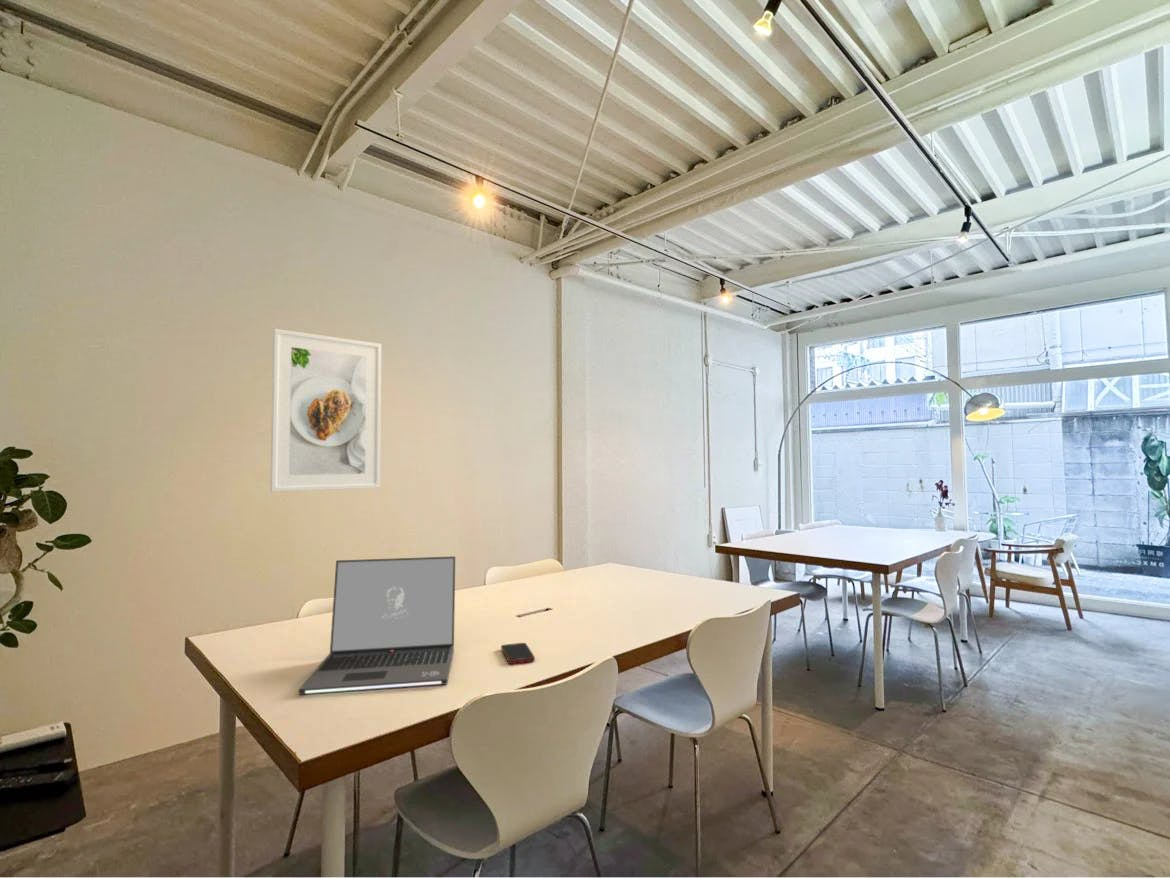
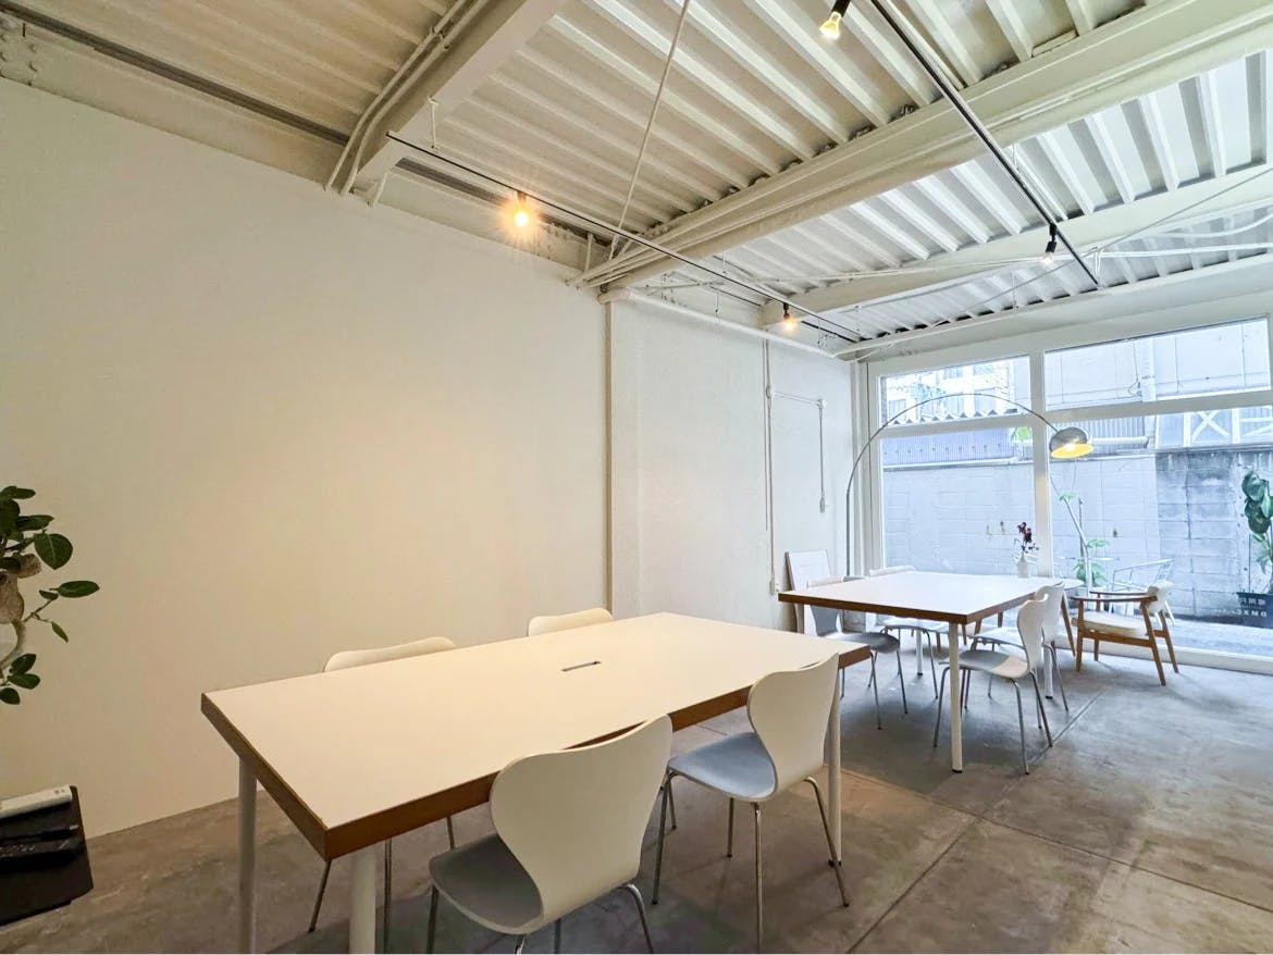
- laptop (386, 617)
- cell phone (517, 652)
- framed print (329, 412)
